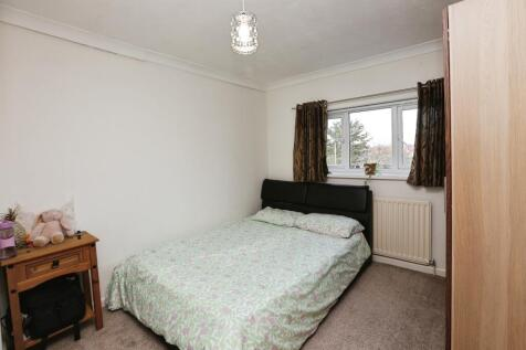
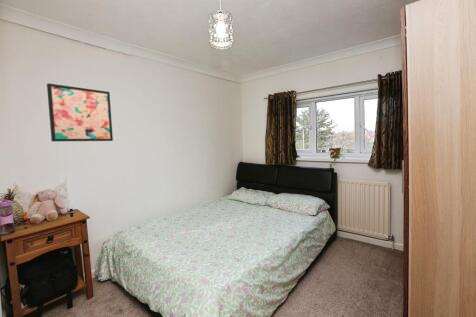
+ wall art (82, 114)
